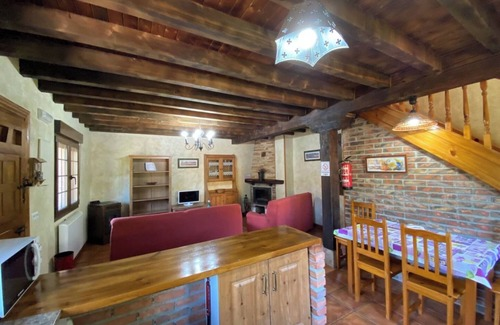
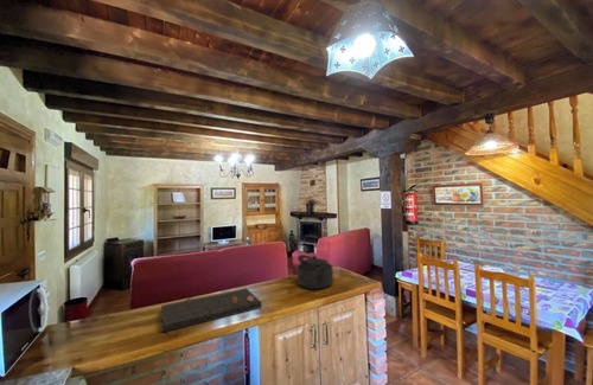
+ kettle (314, 270)
+ cutting board (211, 303)
